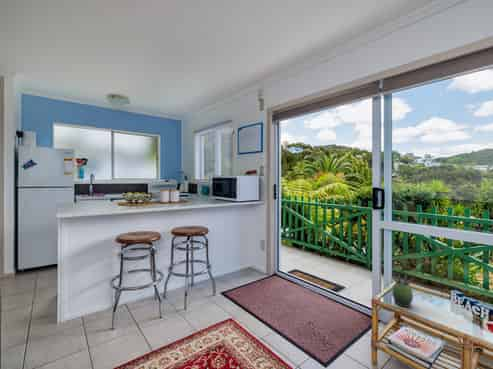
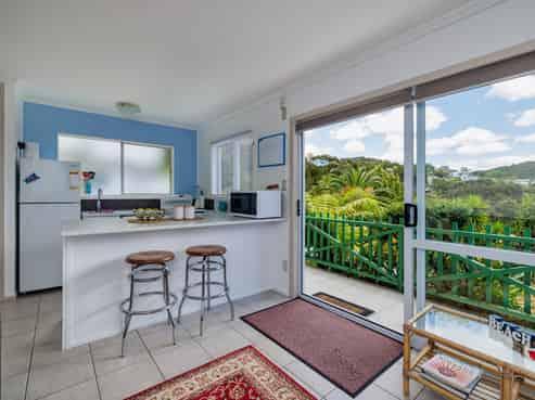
- succulent plant (402, 289)
